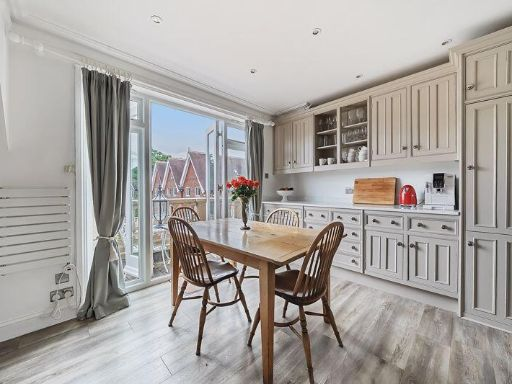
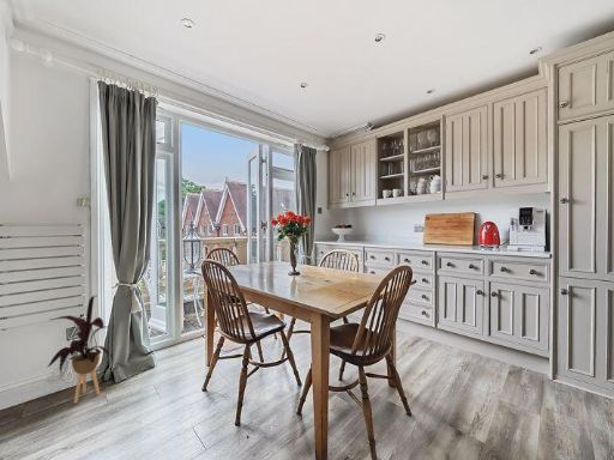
+ house plant (79, 347)
